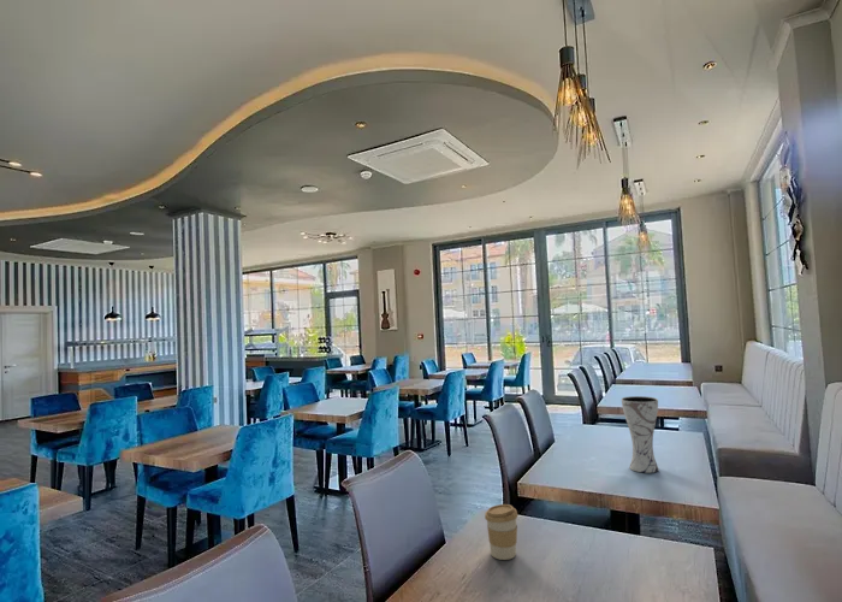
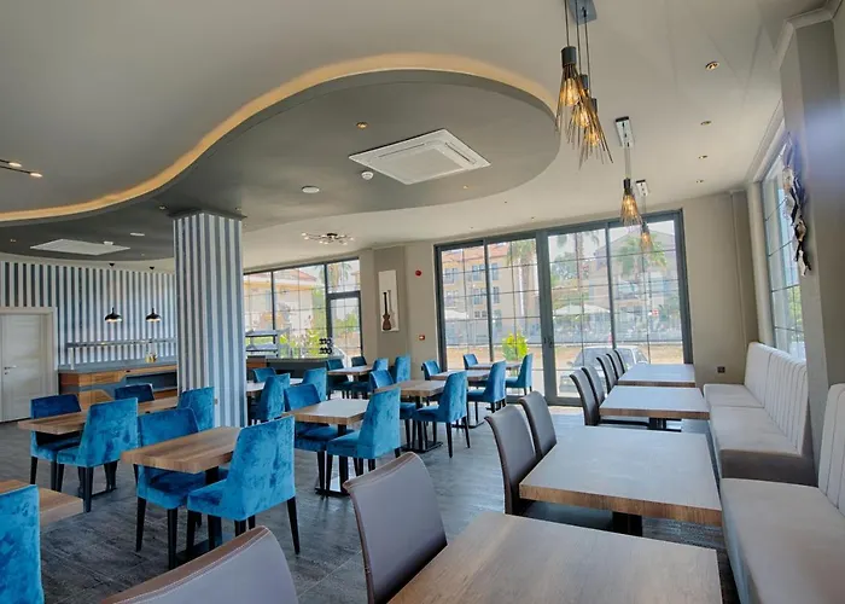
- vase (641, 433)
- coffee cup (502, 530)
